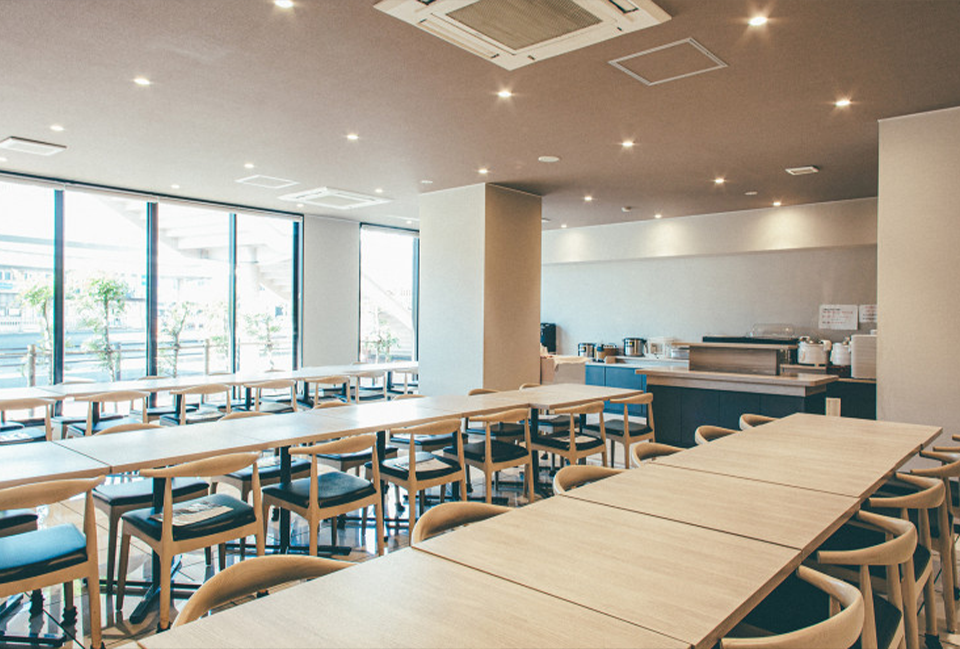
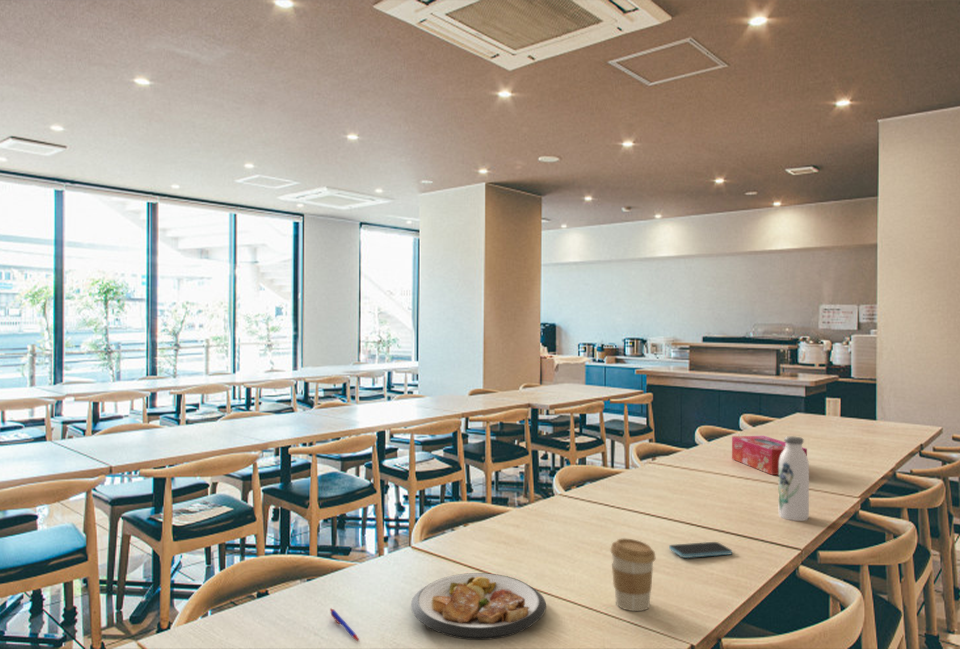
+ pen (344, 624)
+ coffee cup (632, 573)
+ tissue box (767, 454)
+ plate (478, 598)
+ smartphone (700, 549)
+ water bottle (793, 477)
